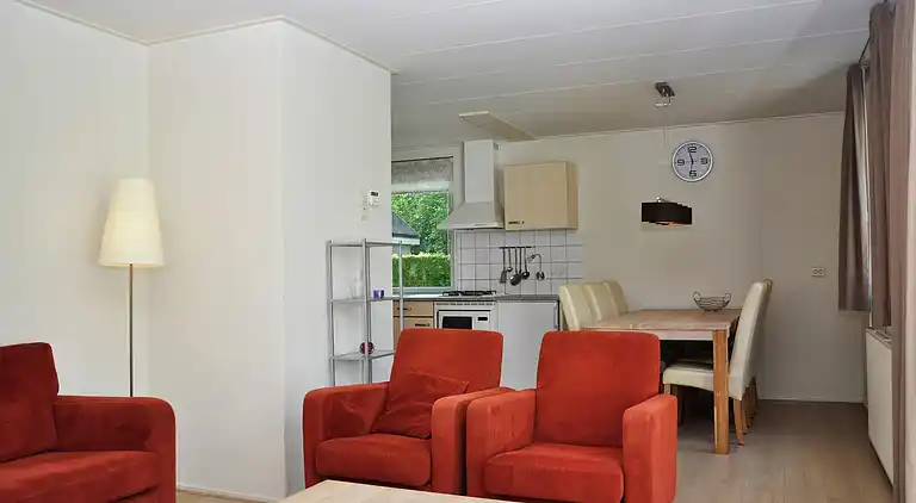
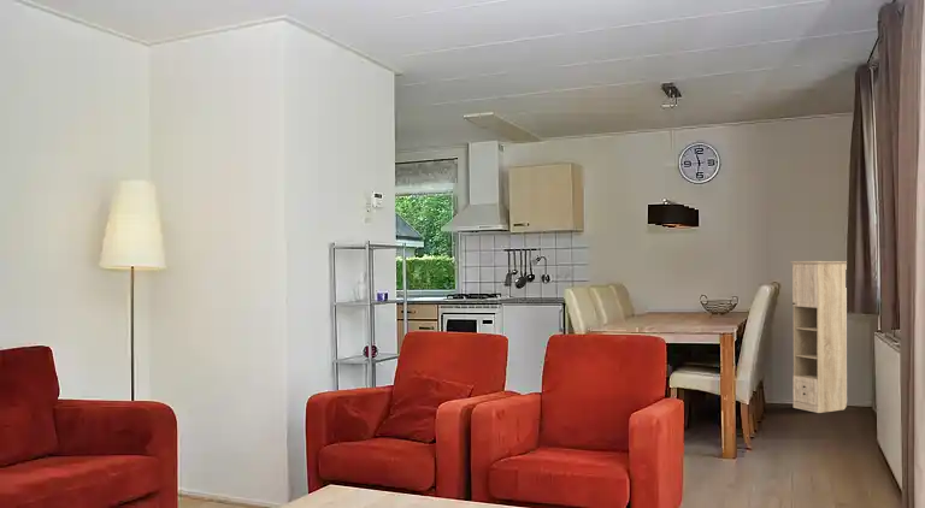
+ storage cabinet (818, 335)
